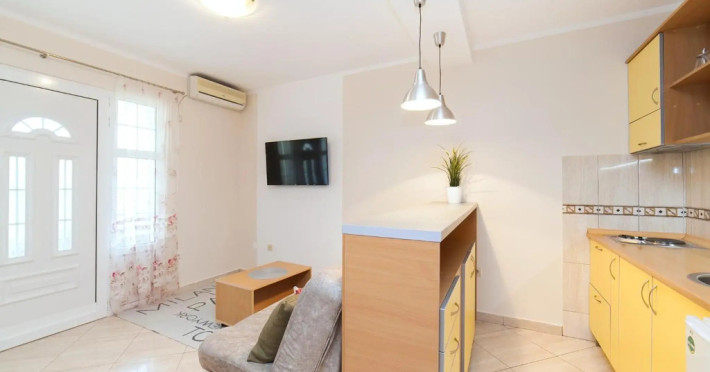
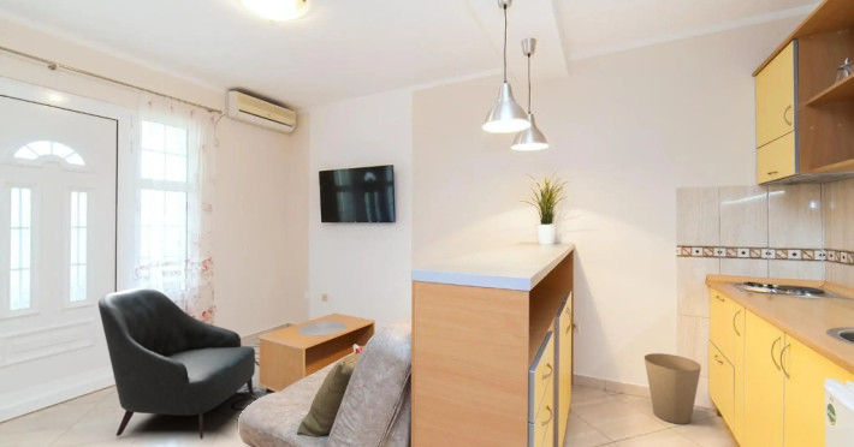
+ armchair (179, 351)
+ trash can (671, 388)
